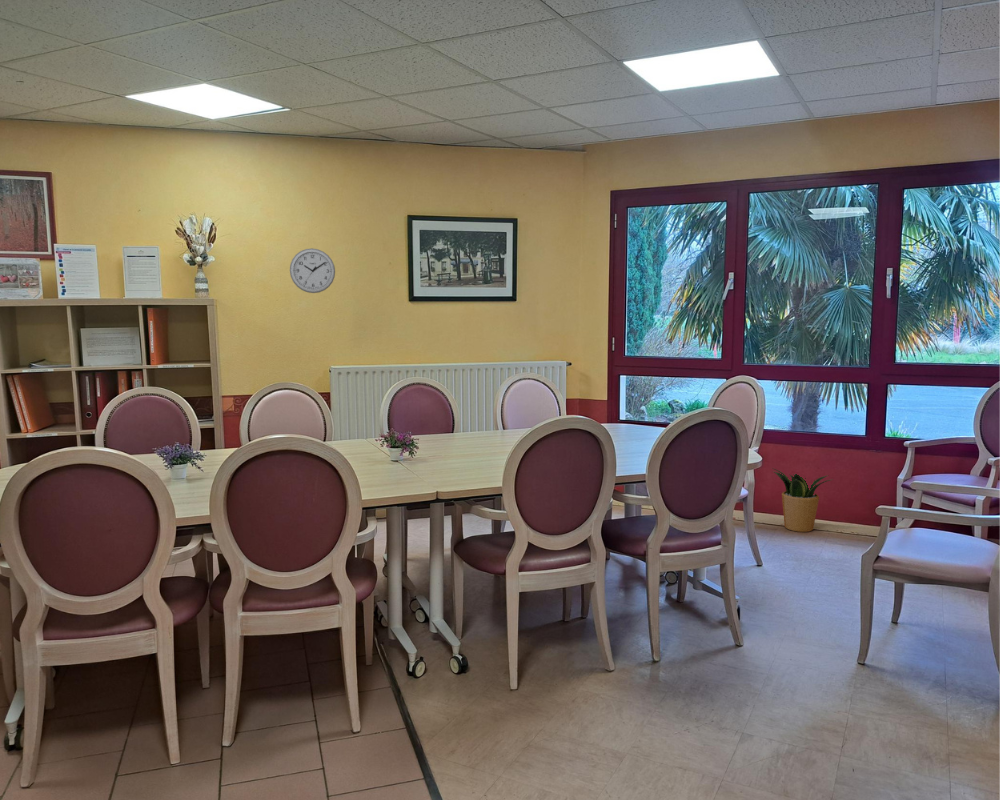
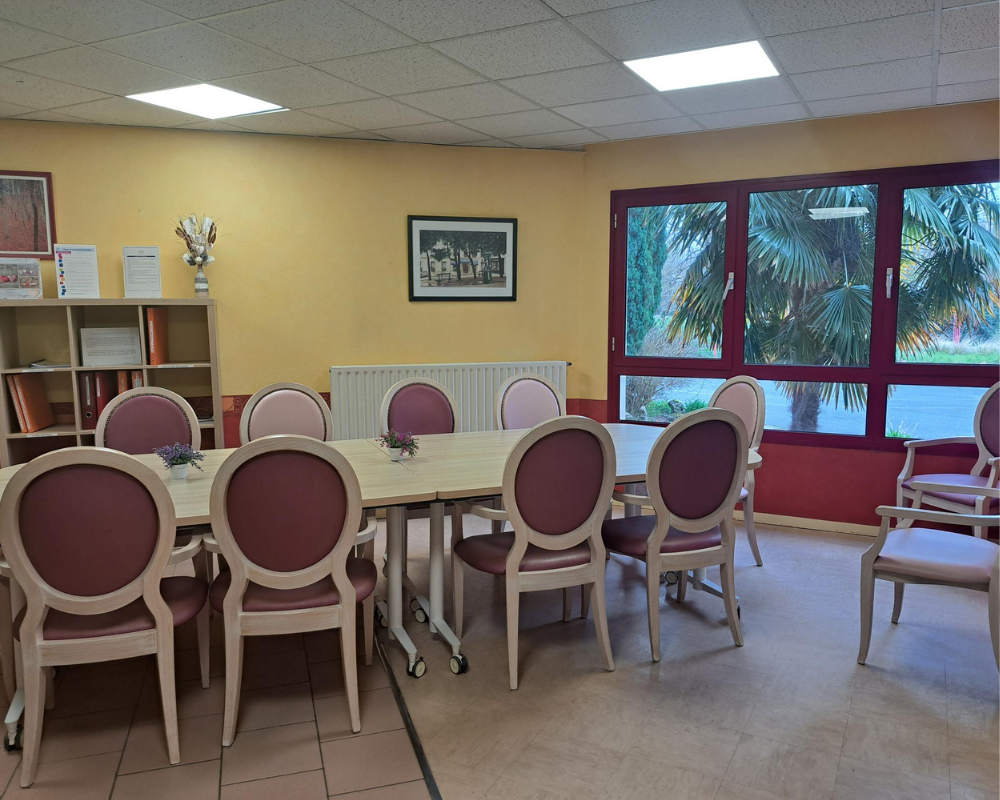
- wall clock (312, 270)
- potted plant (800, 499)
